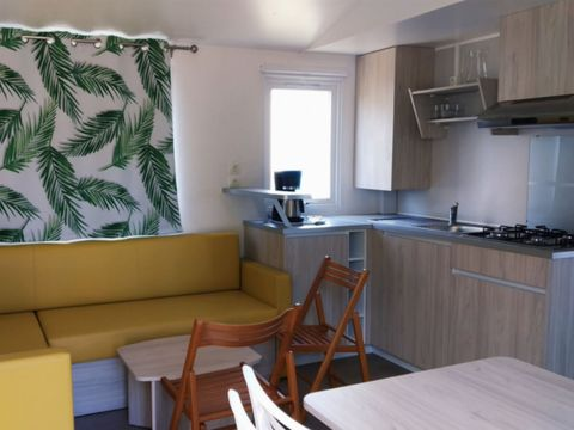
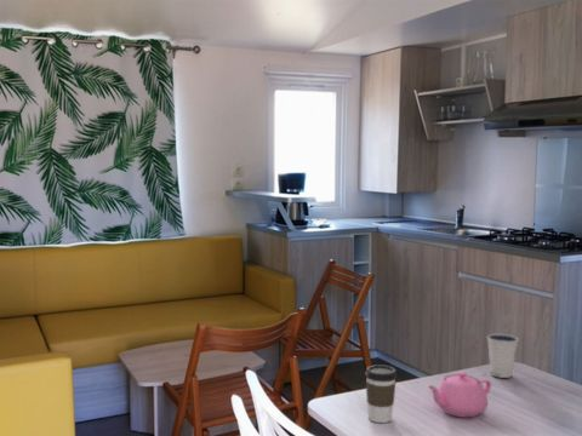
+ coffee cup (380, 394)
+ dixie cup (502, 356)
+ teapot (460, 391)
